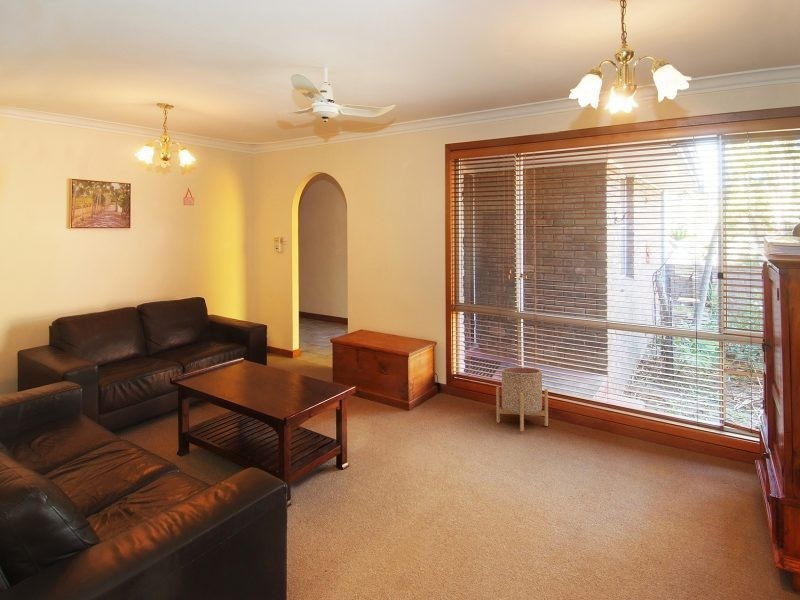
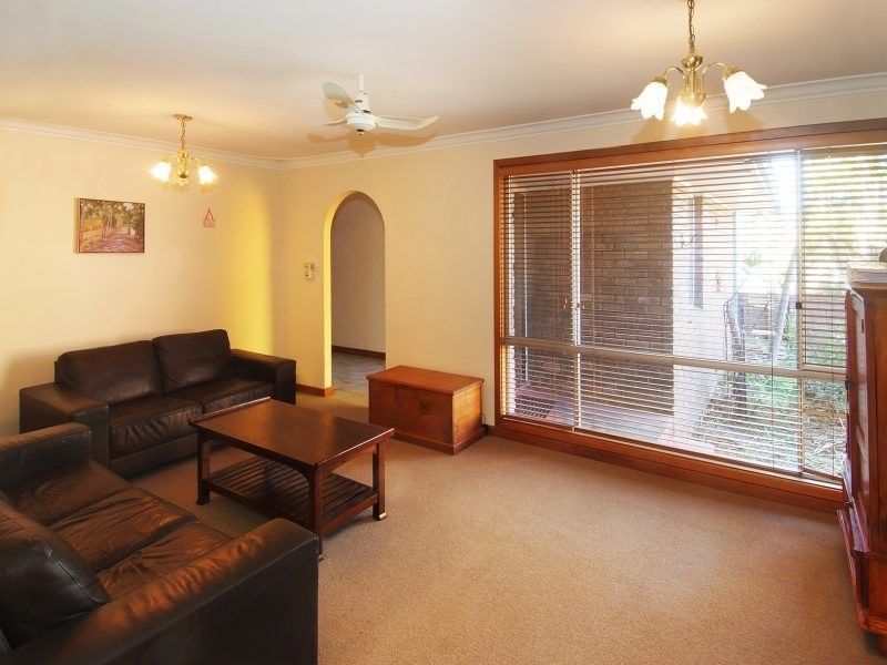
- planter (521, 397)
